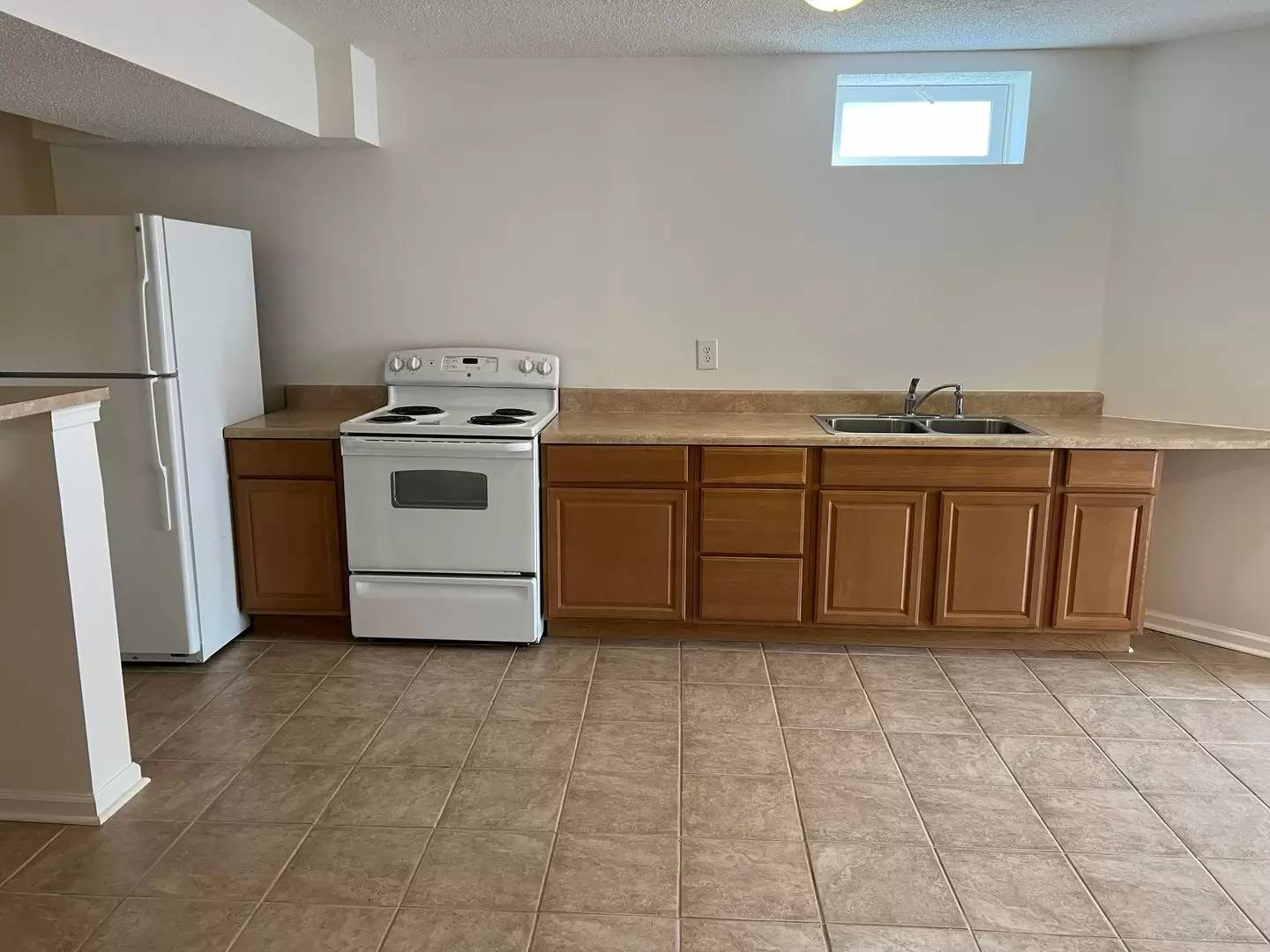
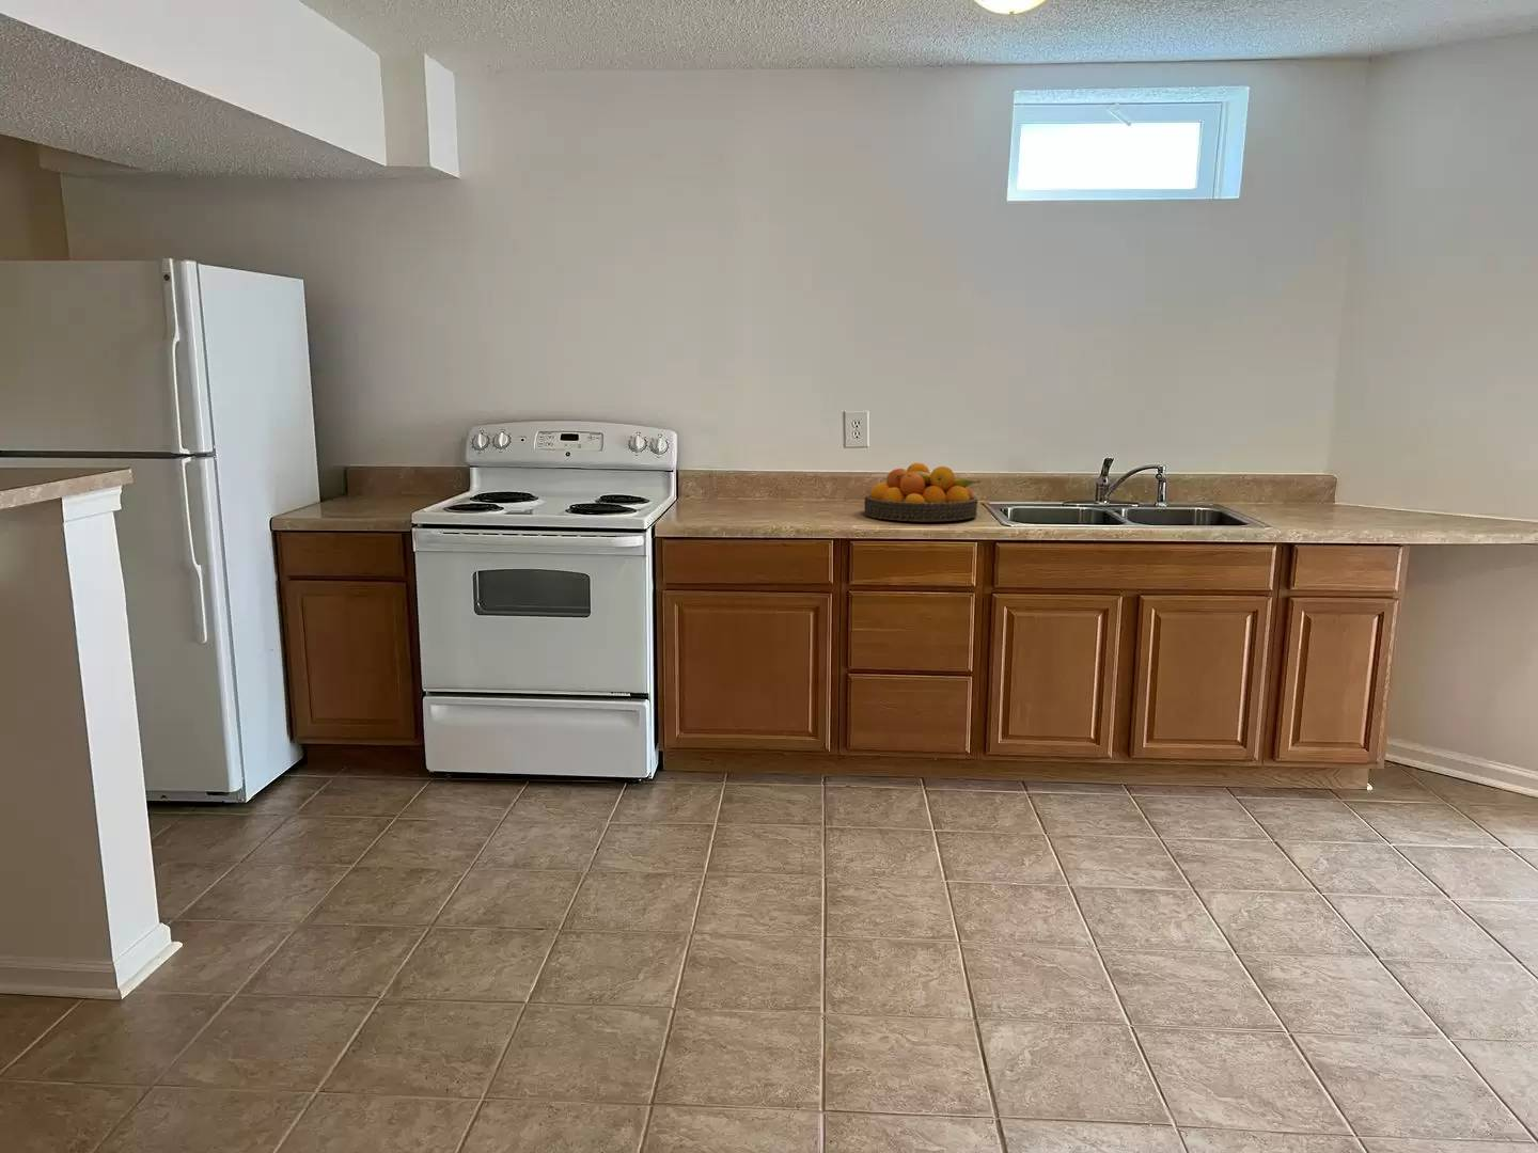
+ fruit bowl (920, 491)
